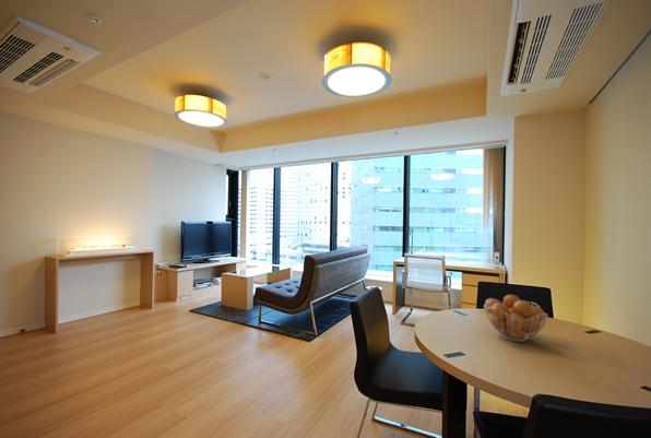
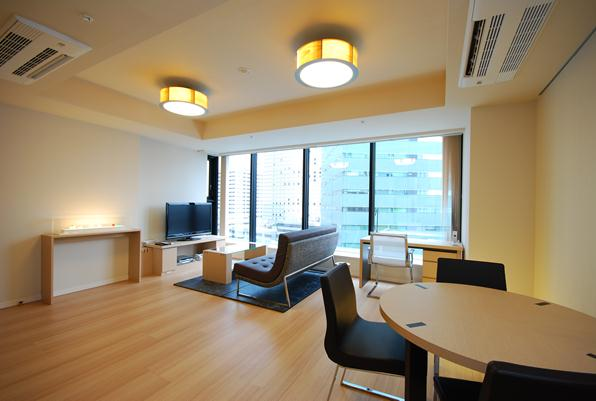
- fruit basket (513, 317)
